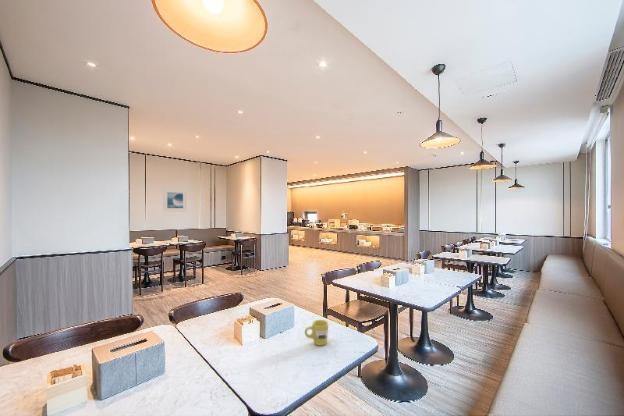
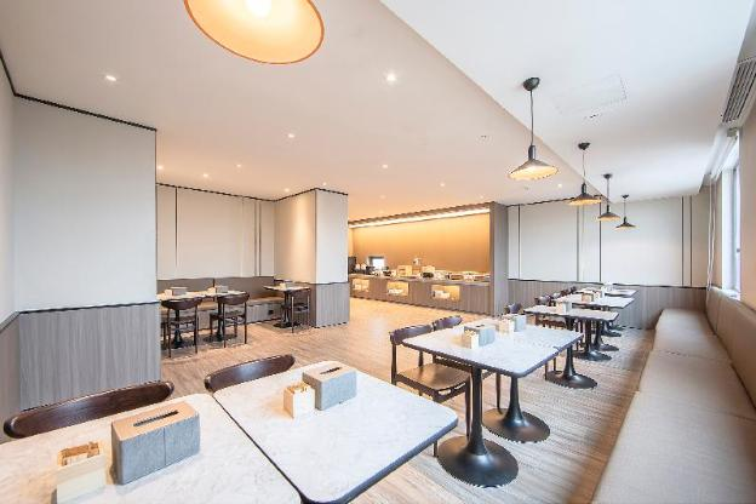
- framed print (175, 200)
- mug (316, 333)
